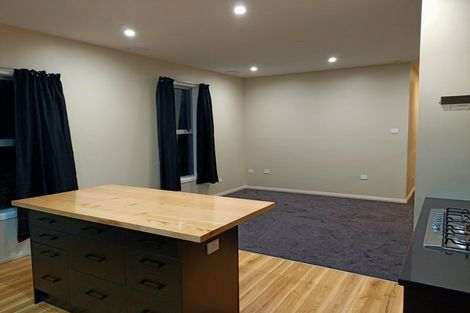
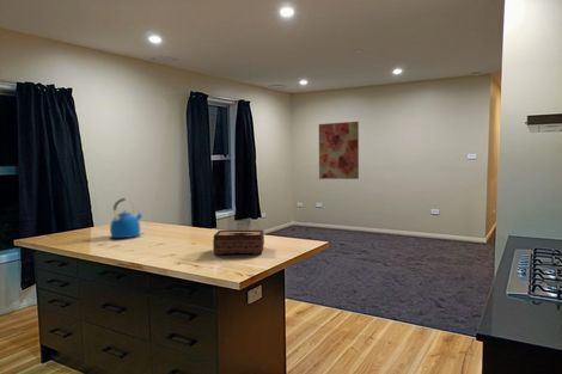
+ wall art (337, 151)
+ tissue box (239, 241)
+ kettle (127, 216)
